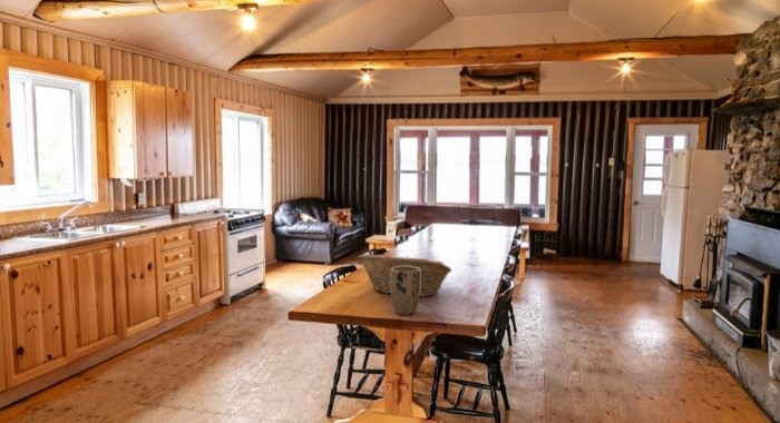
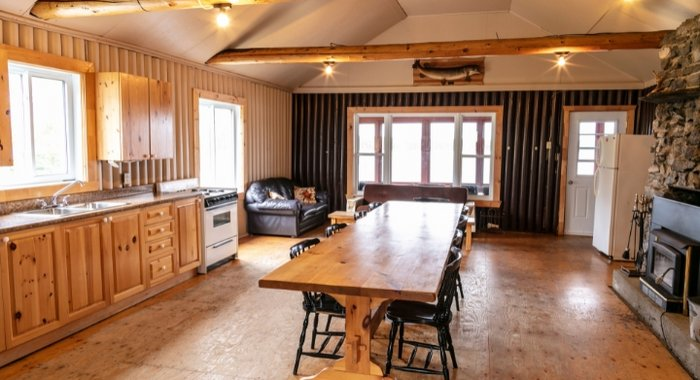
- fruit basket (403, 265)
- plant pot (404, 291)
